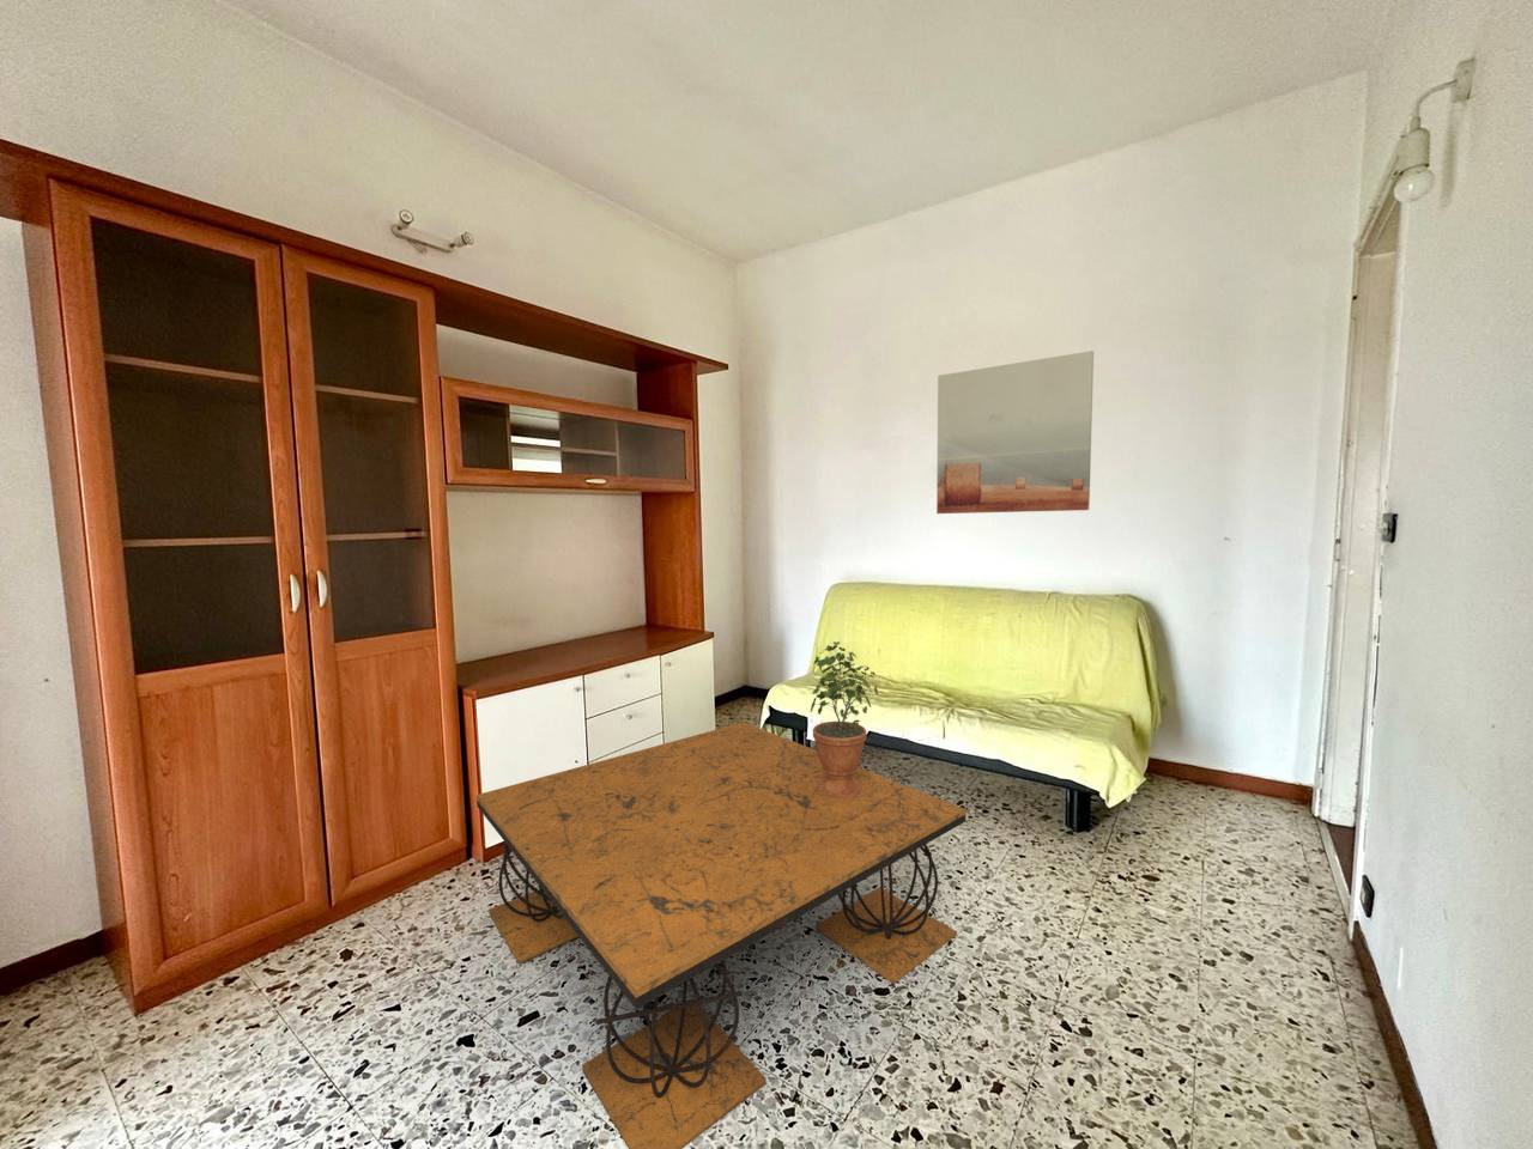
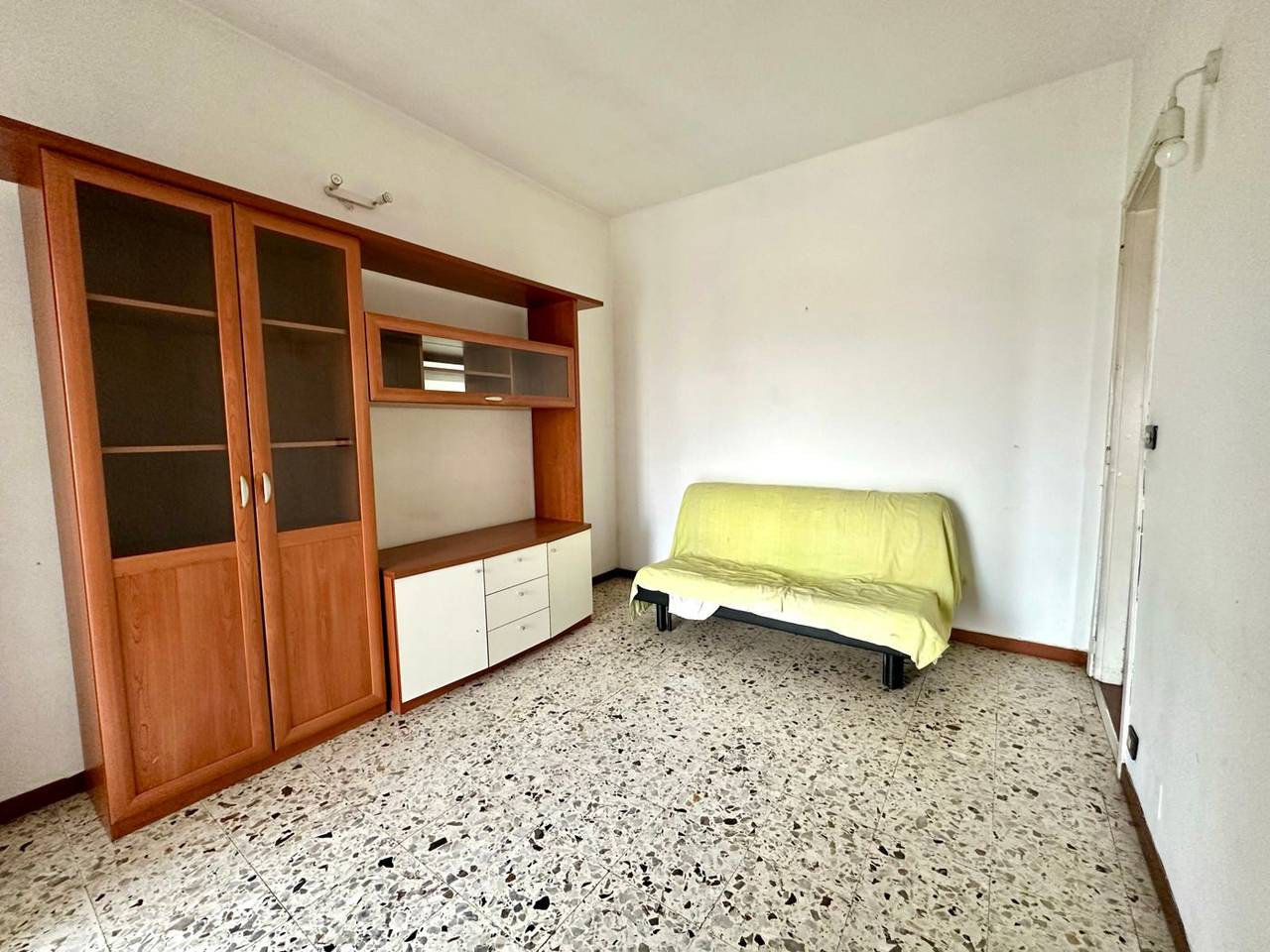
- potted plant (843, 715)
- wall art (1008, 438)
- coffee table (712, 863)
